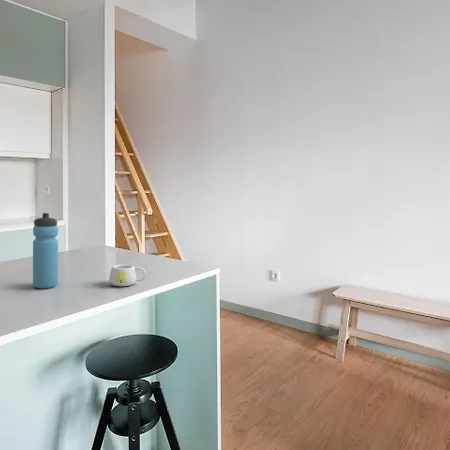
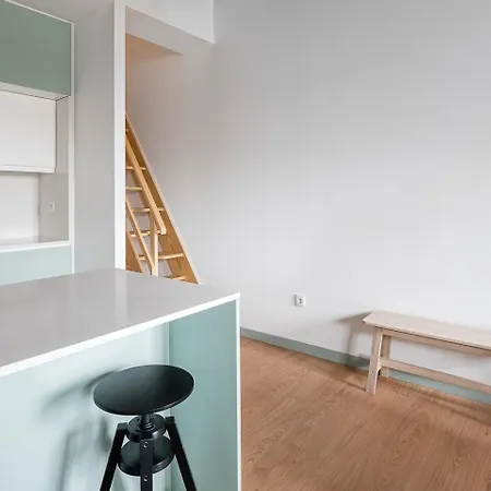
- mug (127, 275)
- water bottle (45, 249)
